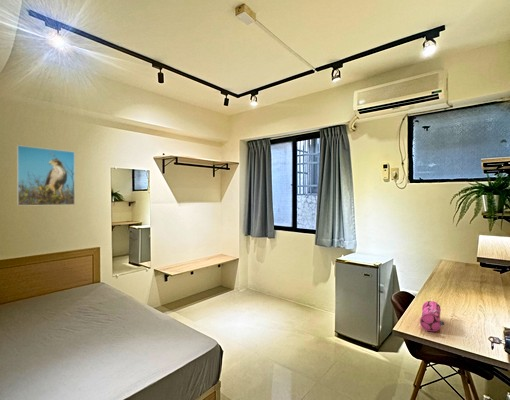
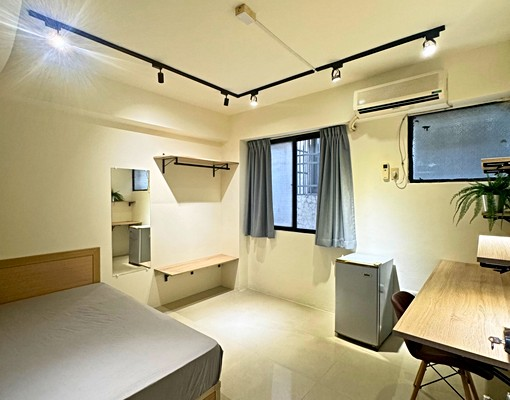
- pencil case (431, 314)
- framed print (47, 177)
